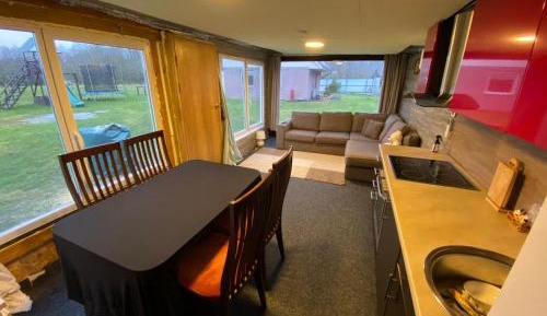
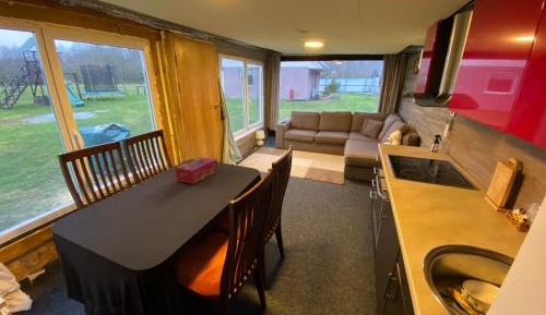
+ tissue box (198, 169)
